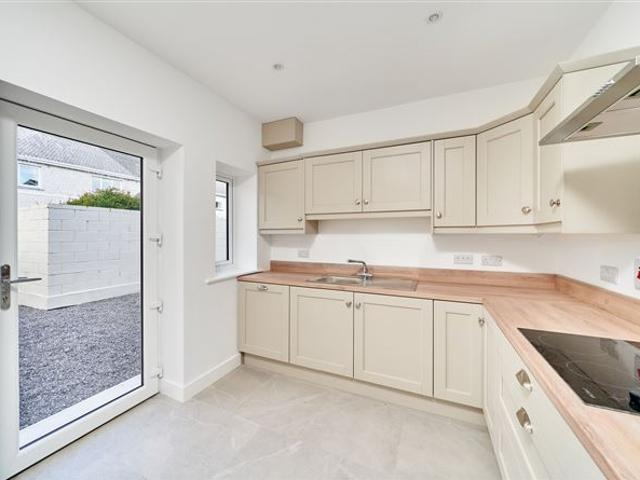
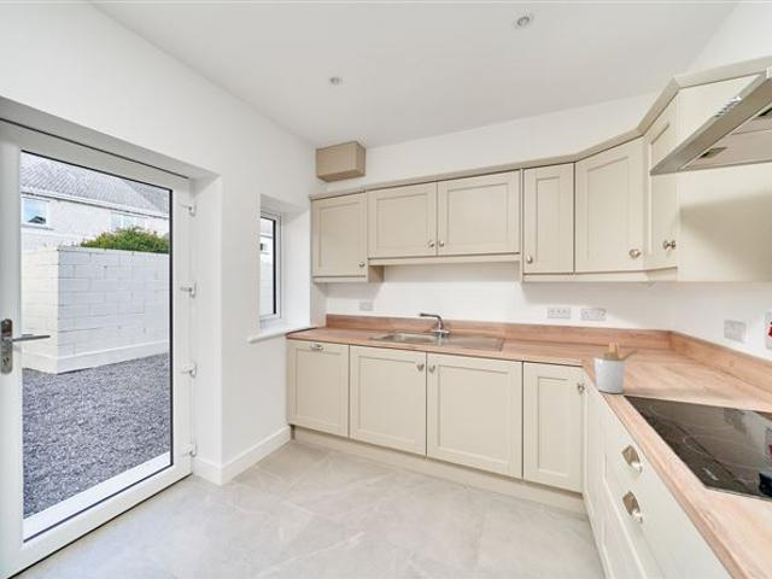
+ utensil holder (616, 367)
